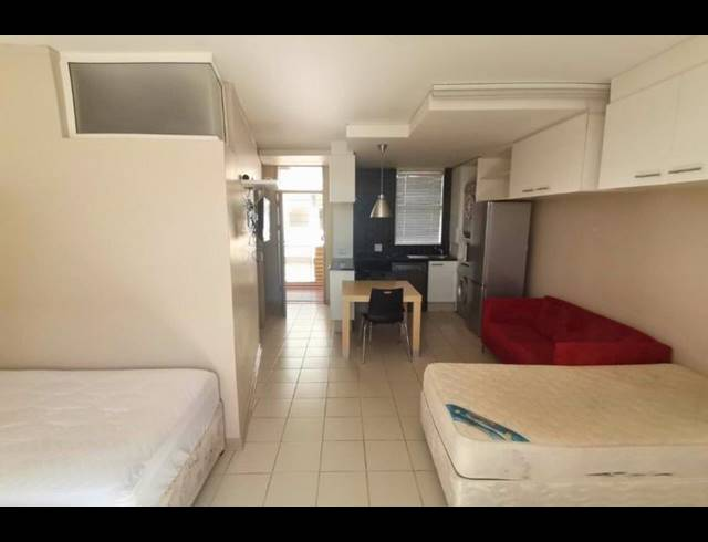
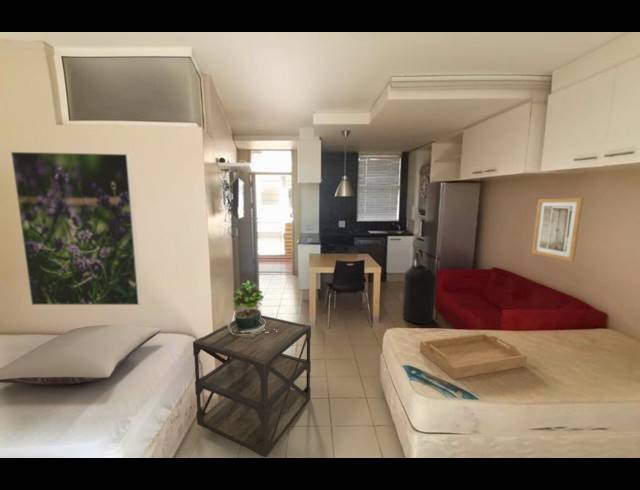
+ potted plant (251, 305)
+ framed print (79, 231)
+ side table (256, 372)
+ wall art (555, 228)
+ pillow (86, 350)
+ serving tray (471, 351)
+ trash can (419, 292)
